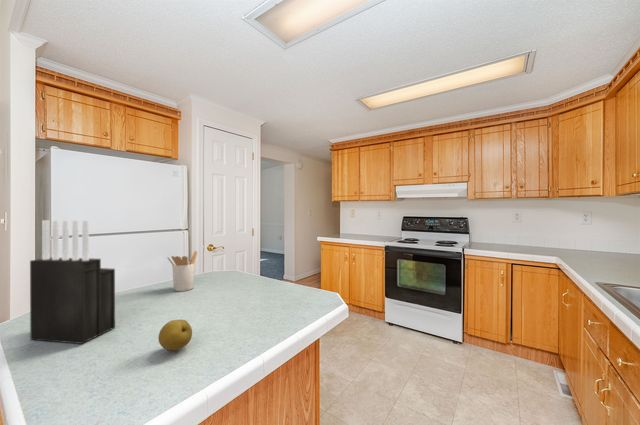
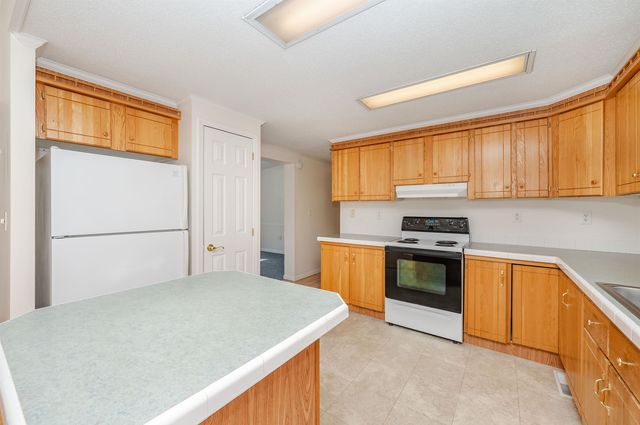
- fruit (175, 335)
- knife block (78, 276)
- utensil holder (182, 271)
